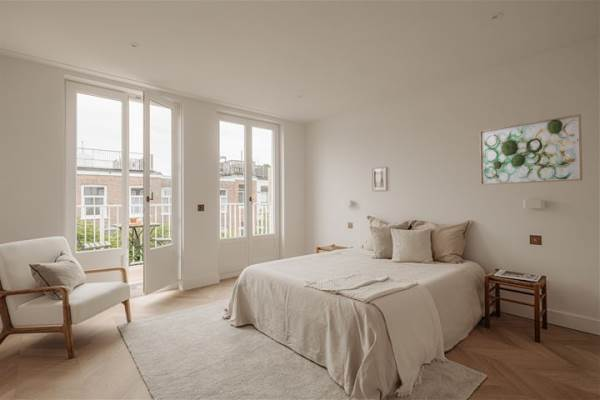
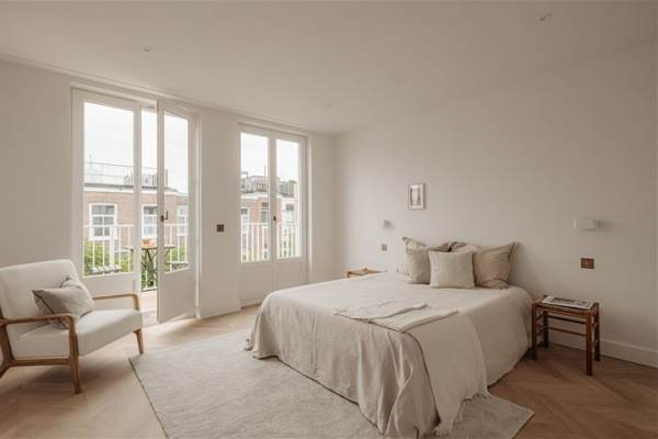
- wall art (525, 153)
